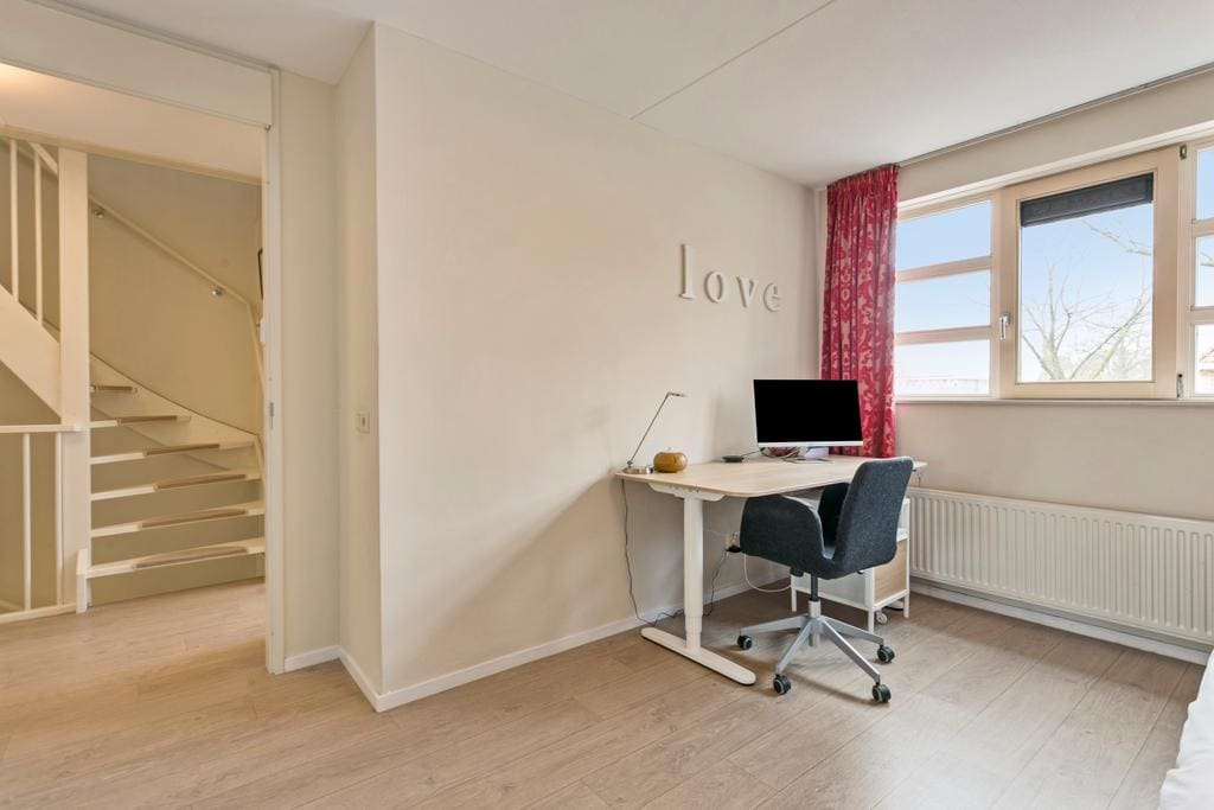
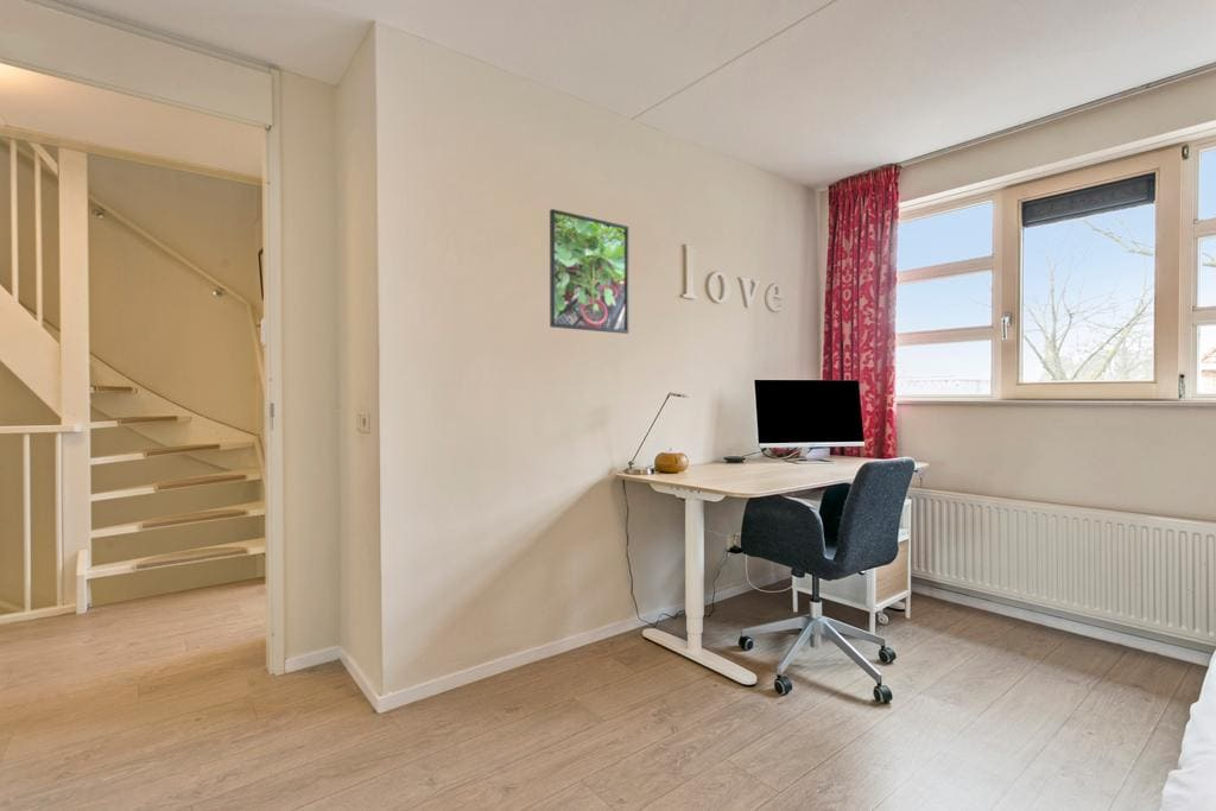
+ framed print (590, 274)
